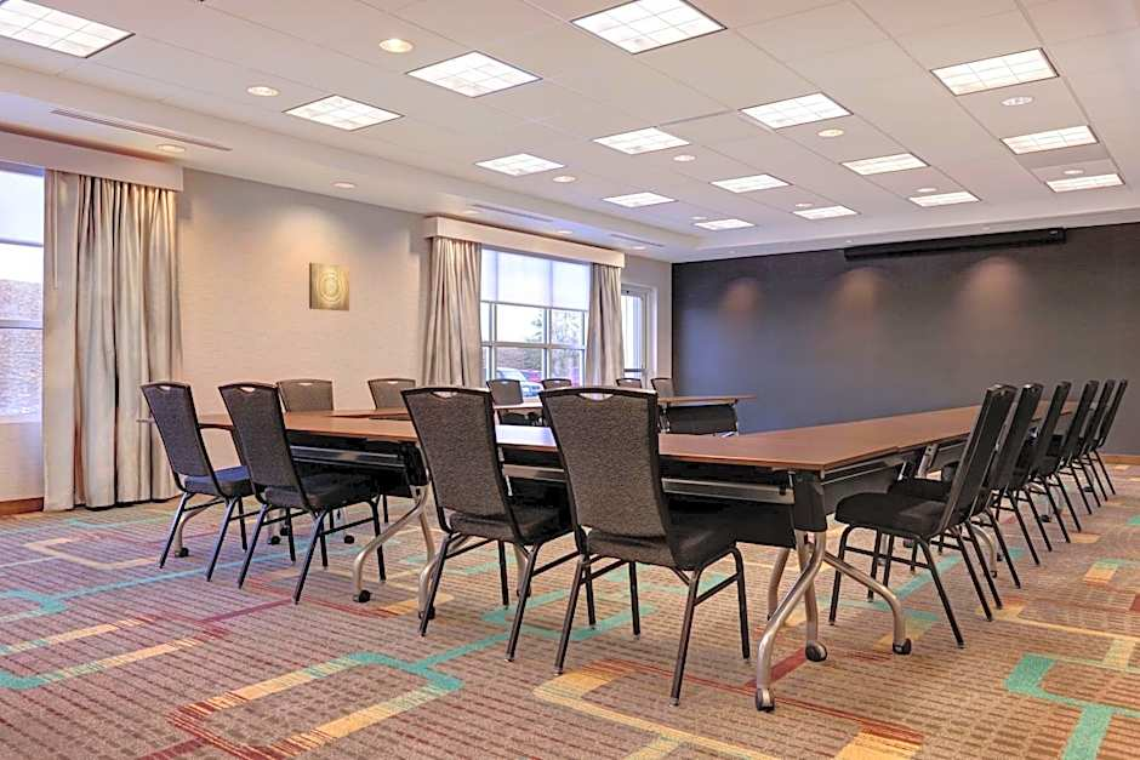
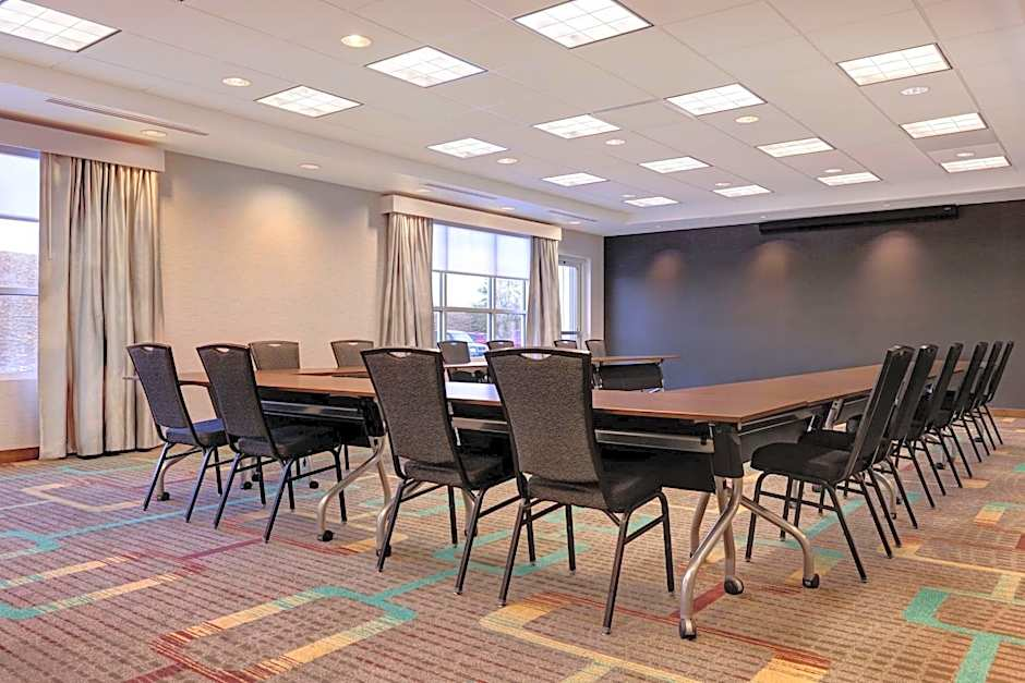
- wall art (329, 287)
